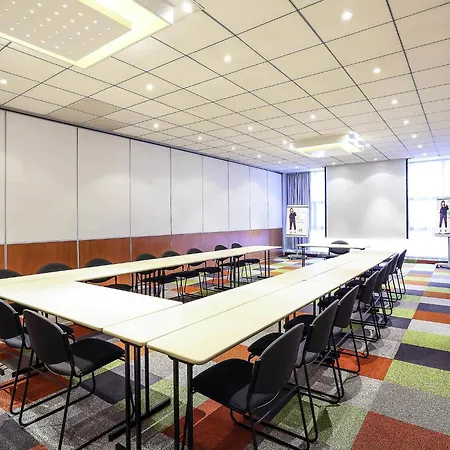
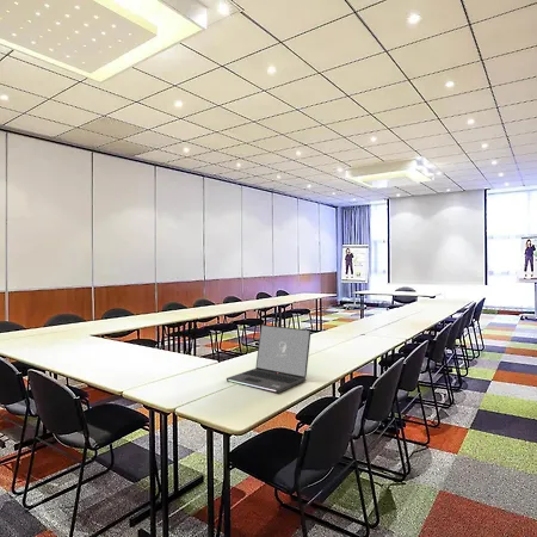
+ laptop (268, 354)
